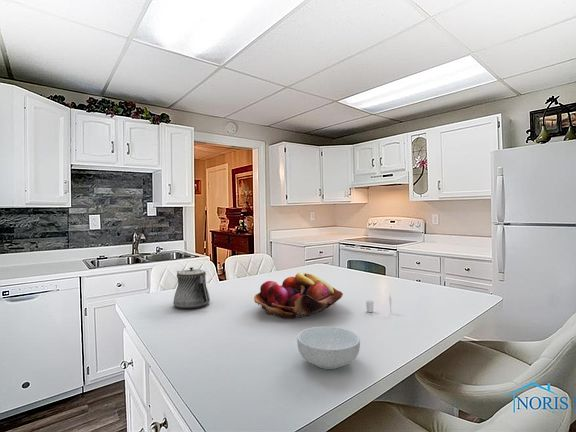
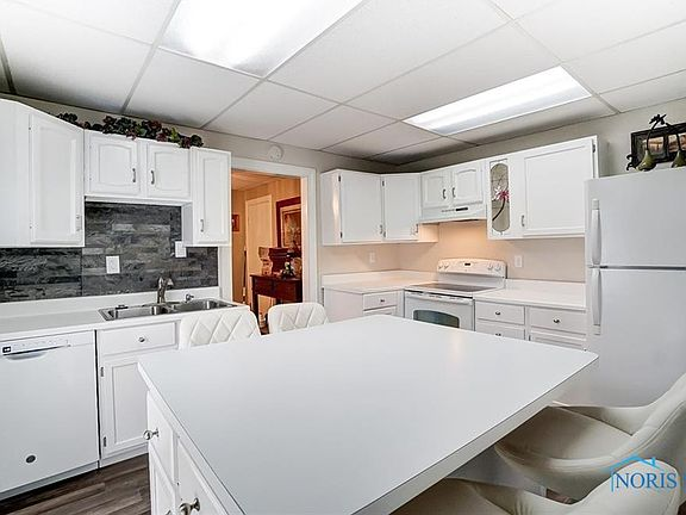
- cup (373, 302)
- teapot (191, 285)
- fruit basket (299, 292)
- cereal bowl (328, 349)
